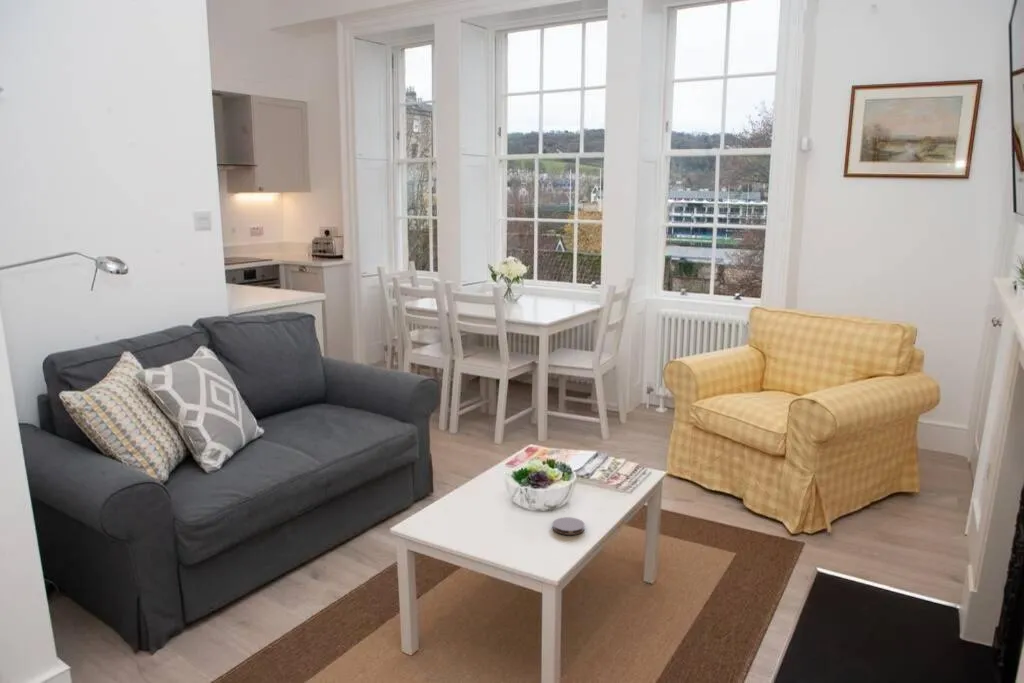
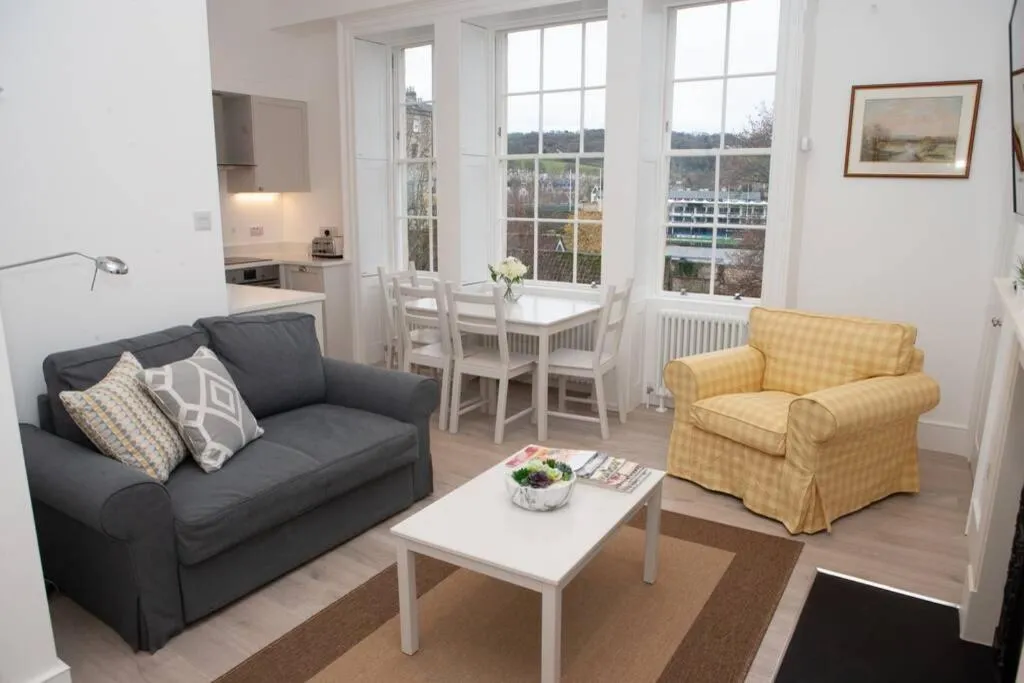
- coaster (568, 525)
